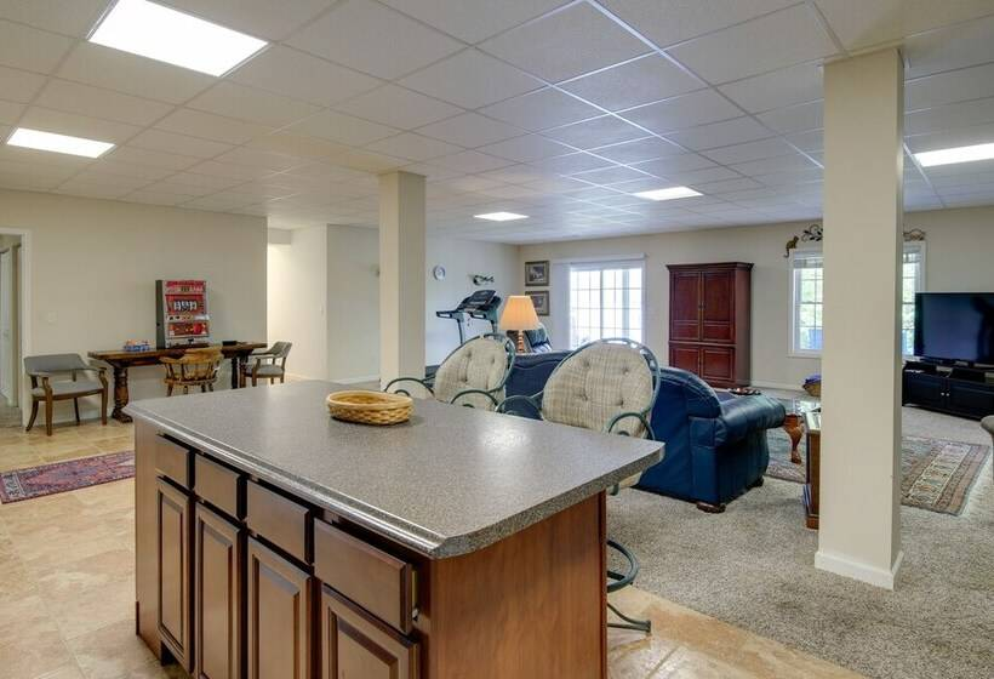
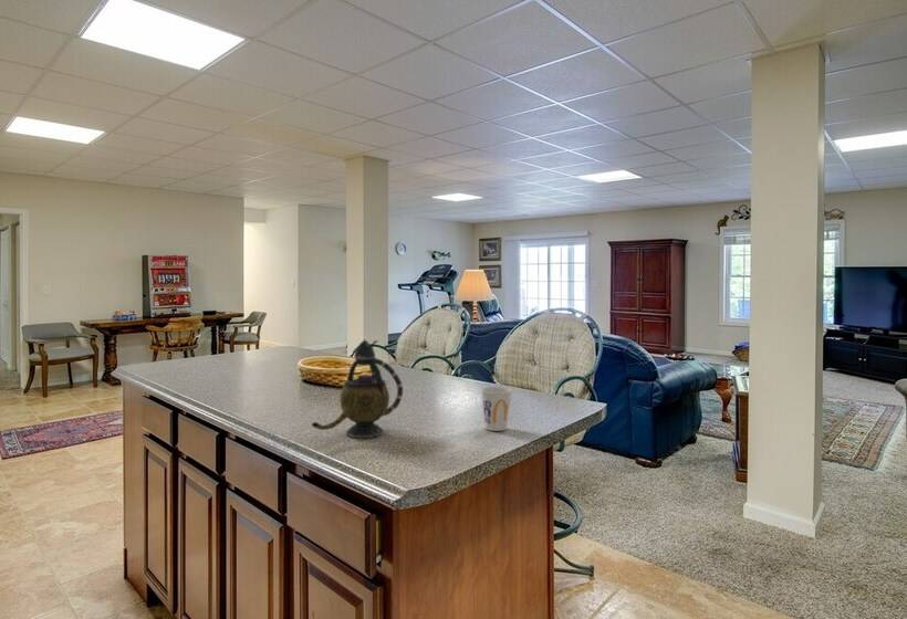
+ teapot (354, 388)
+ cup (496, 408)
